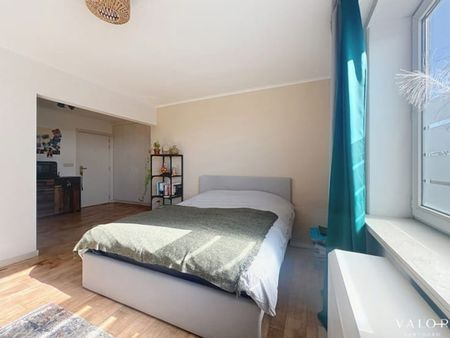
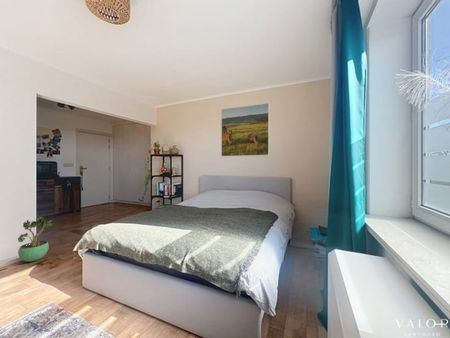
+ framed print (244, 131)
+ potted plant (35, 238)
